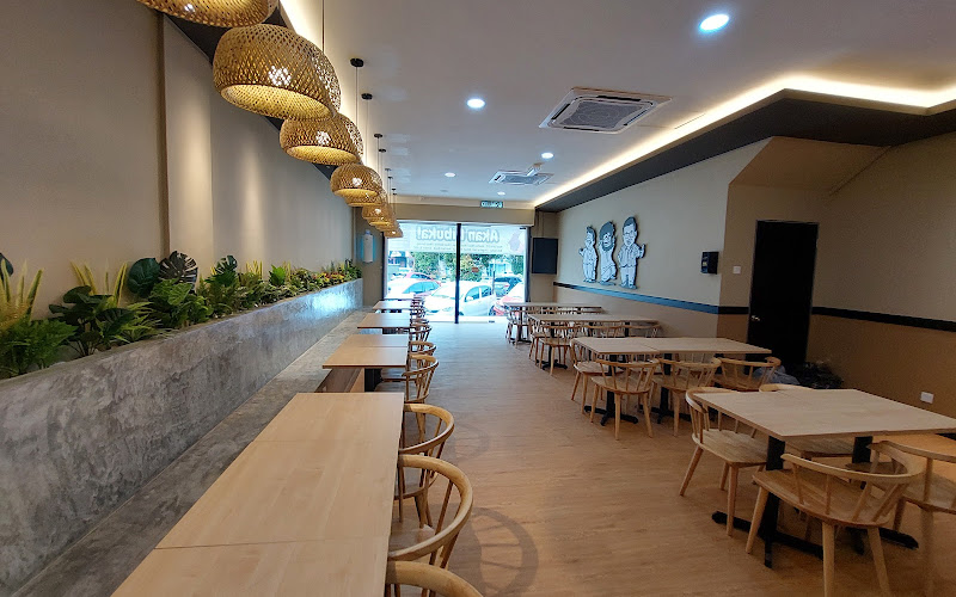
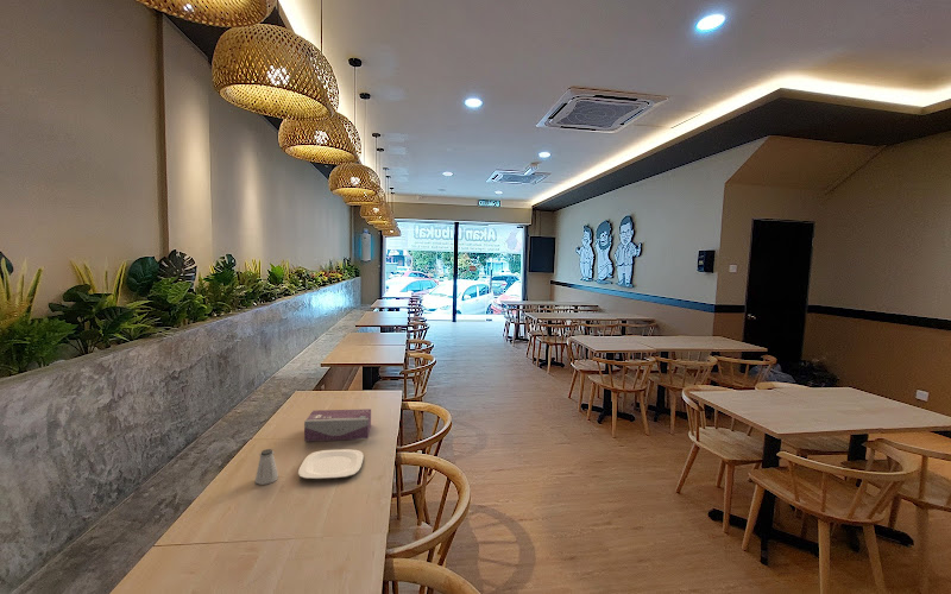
+ saltshaker (266, 465)
+ plate (332, 465)
+ tissue box (339, 423)
